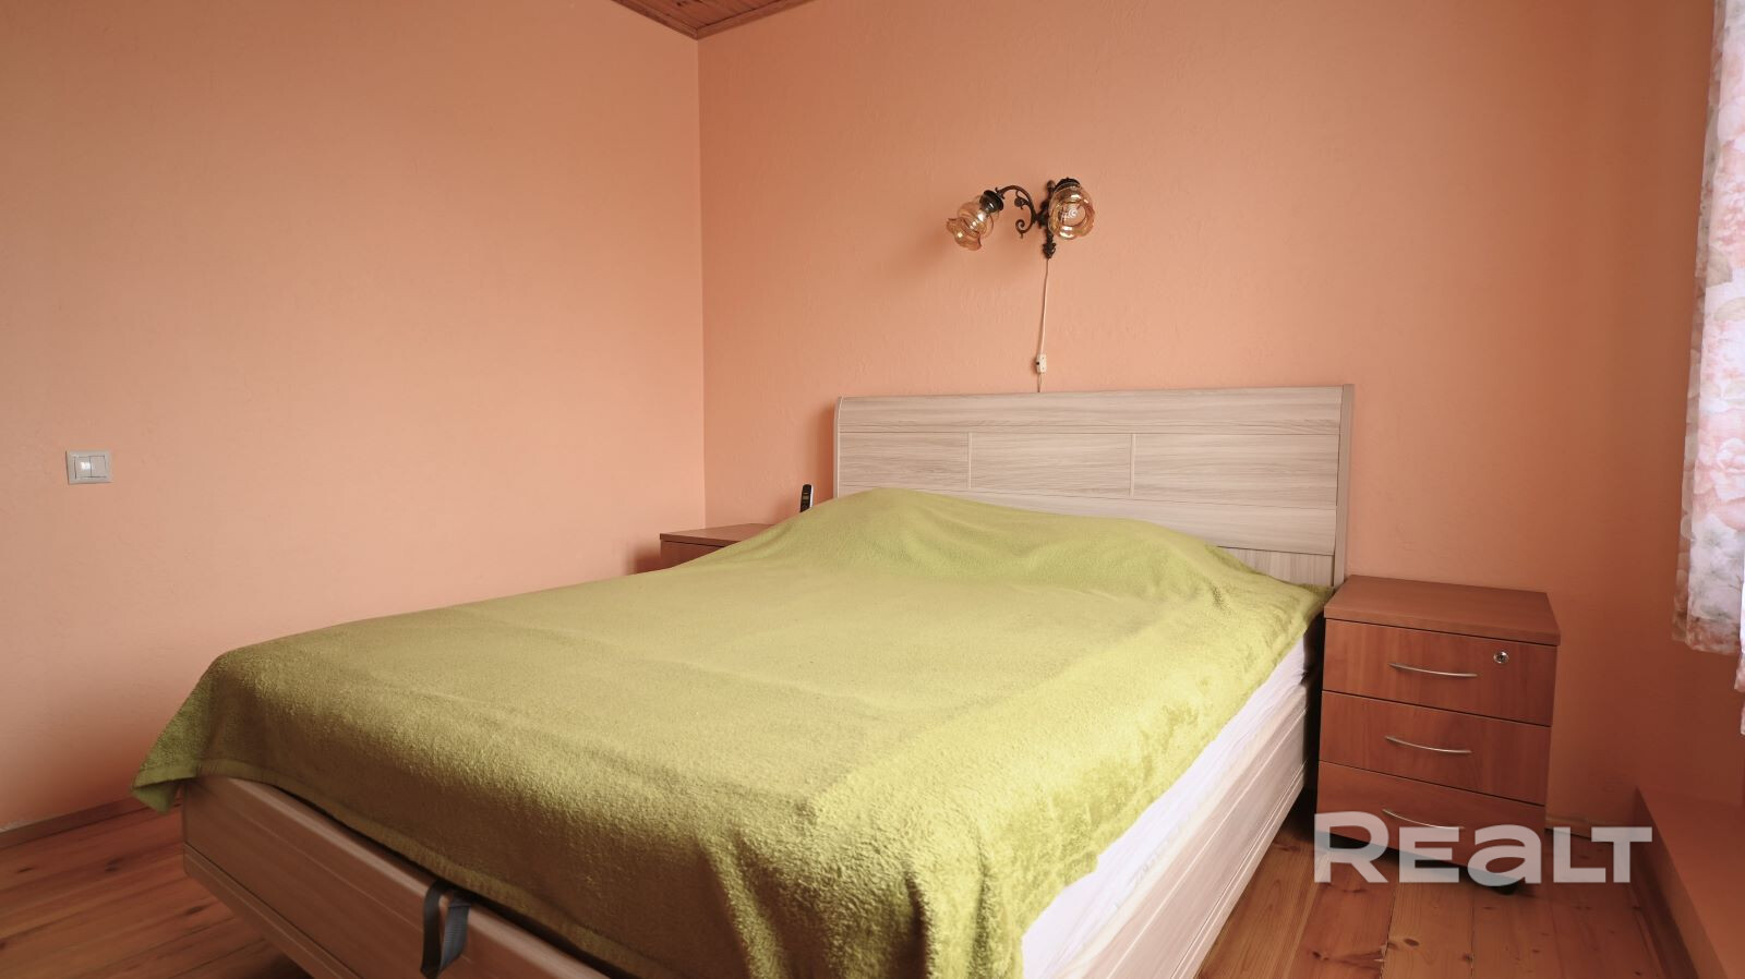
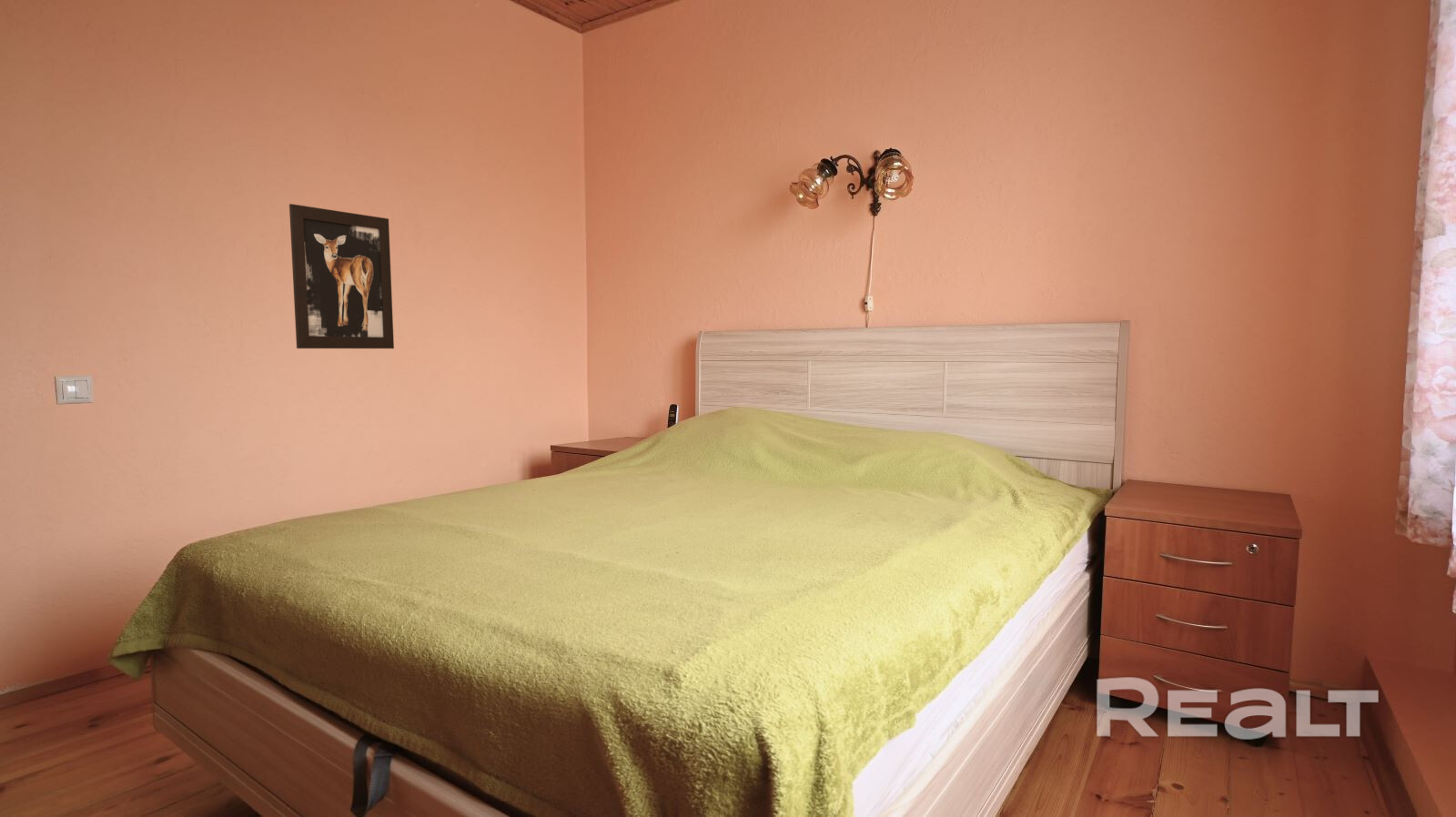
+ wall art (344, 280)
